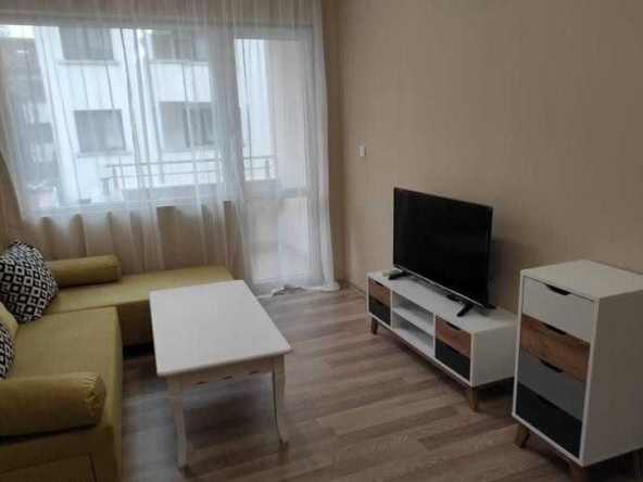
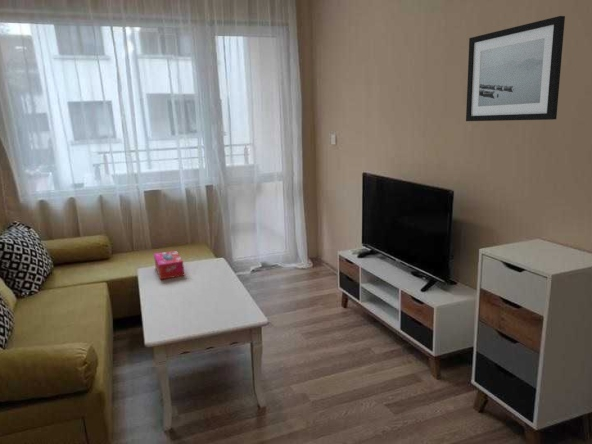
+ tissue box (168, 264)
+ wall art (509, 75)
